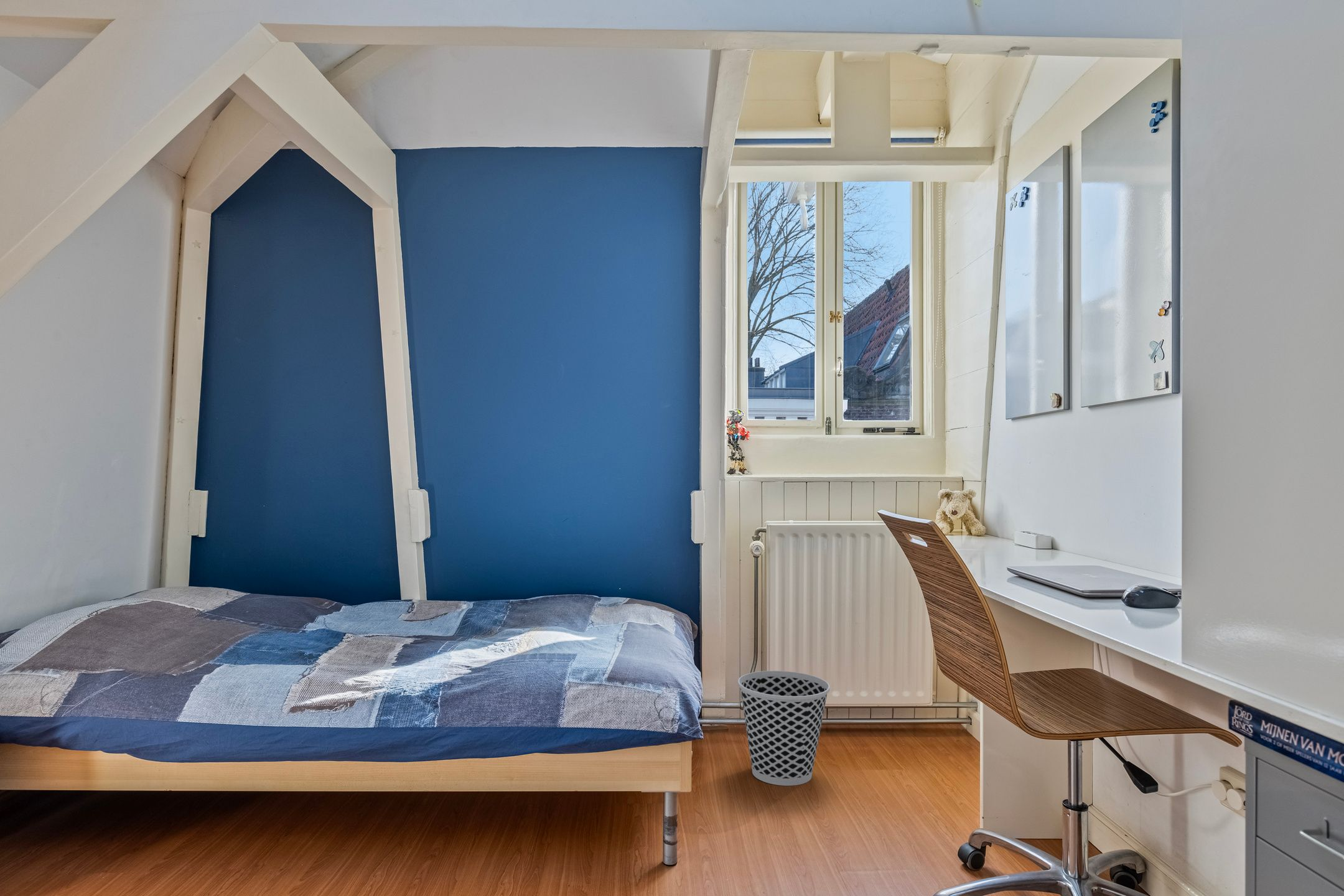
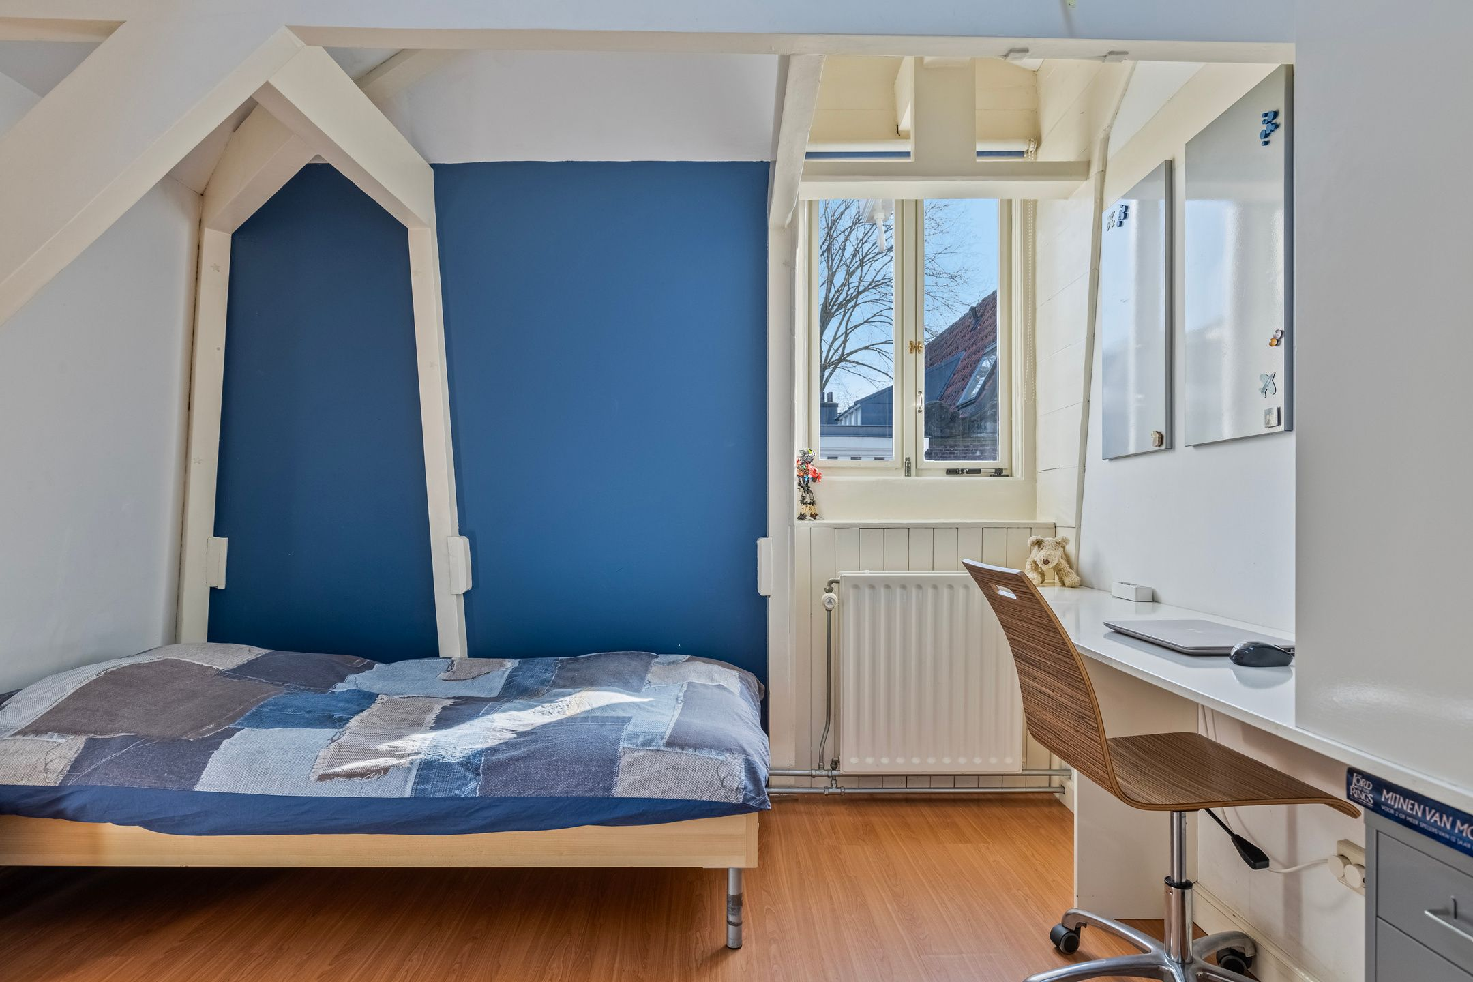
- wastebasket (782, 728)
